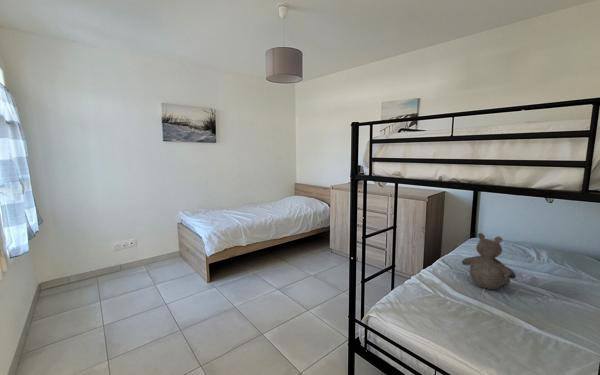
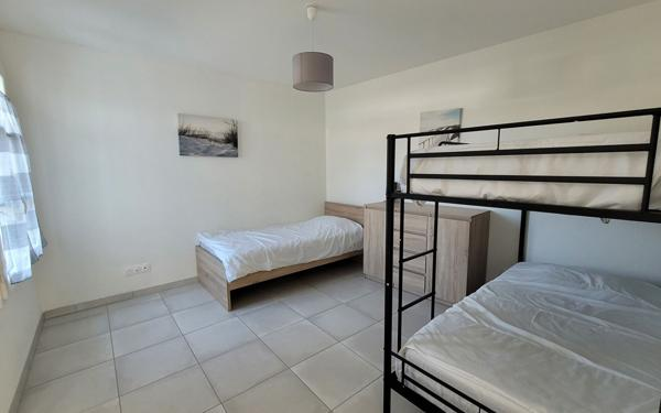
- teddy bear (490, 259)
